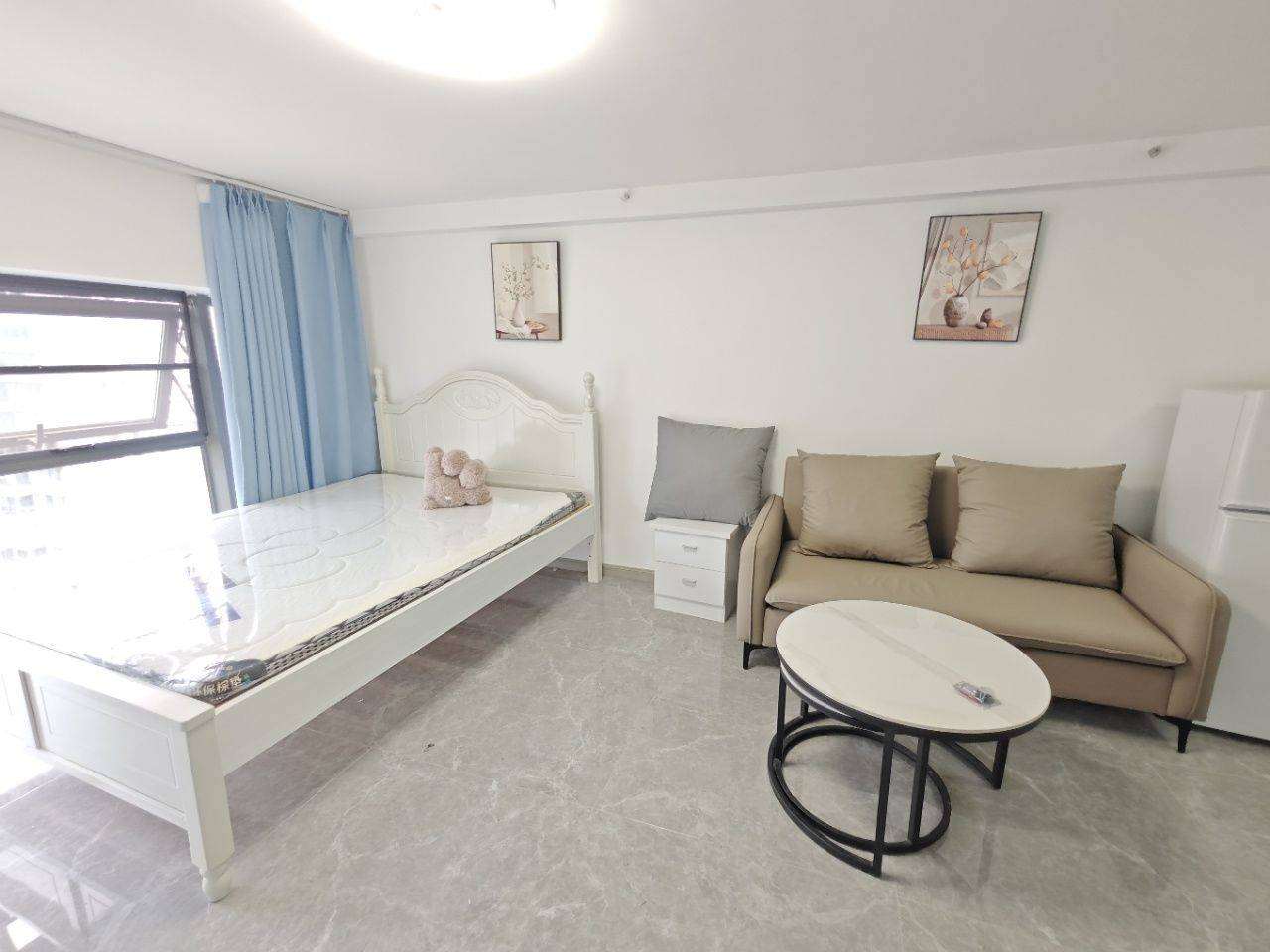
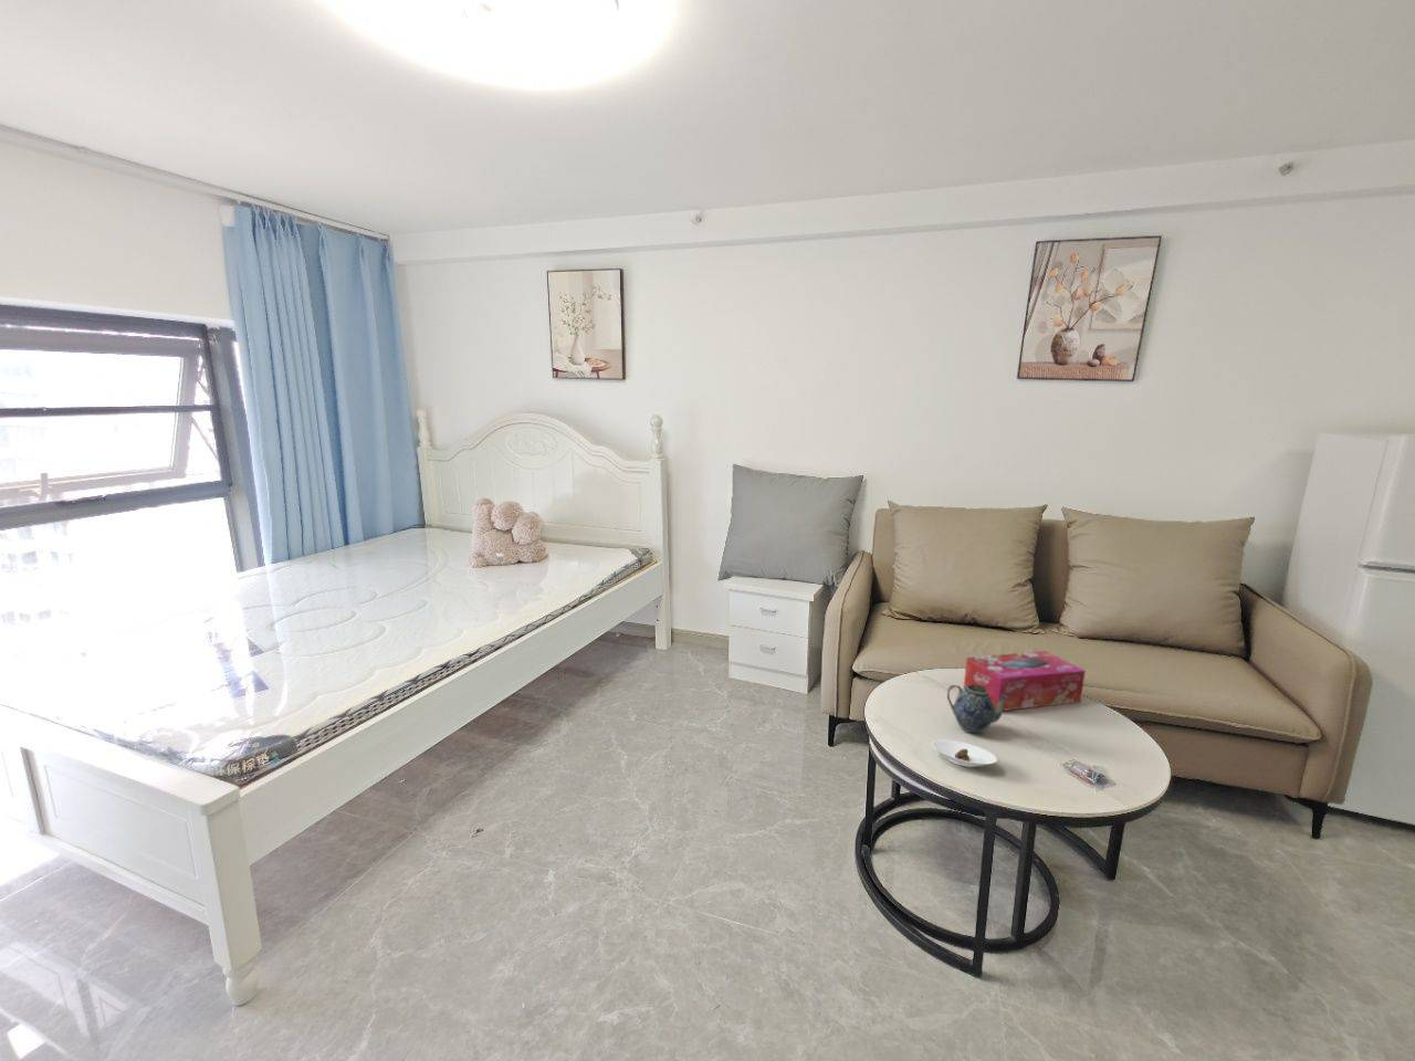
+ tissue box (1023, 679)
+ saucer (963, 755)
+ teapot (975, 707)
